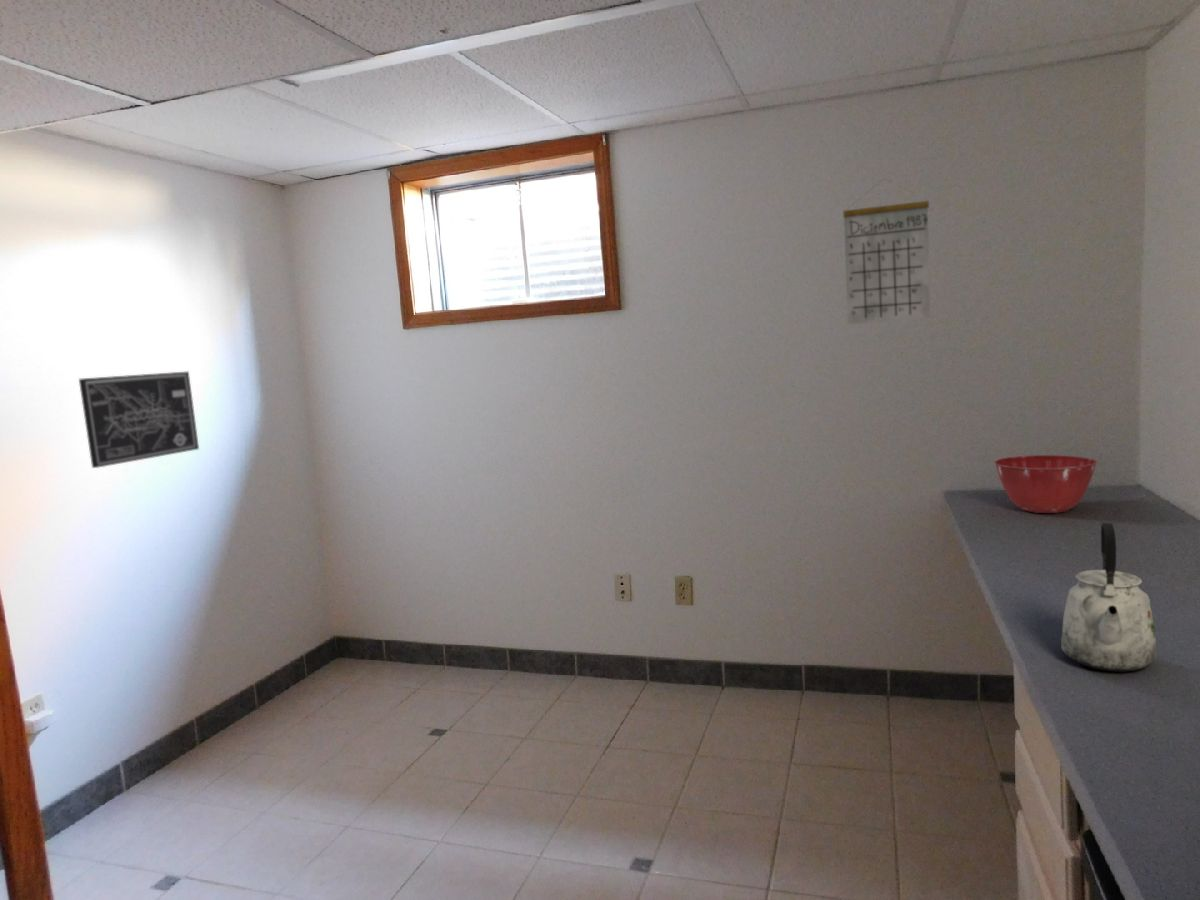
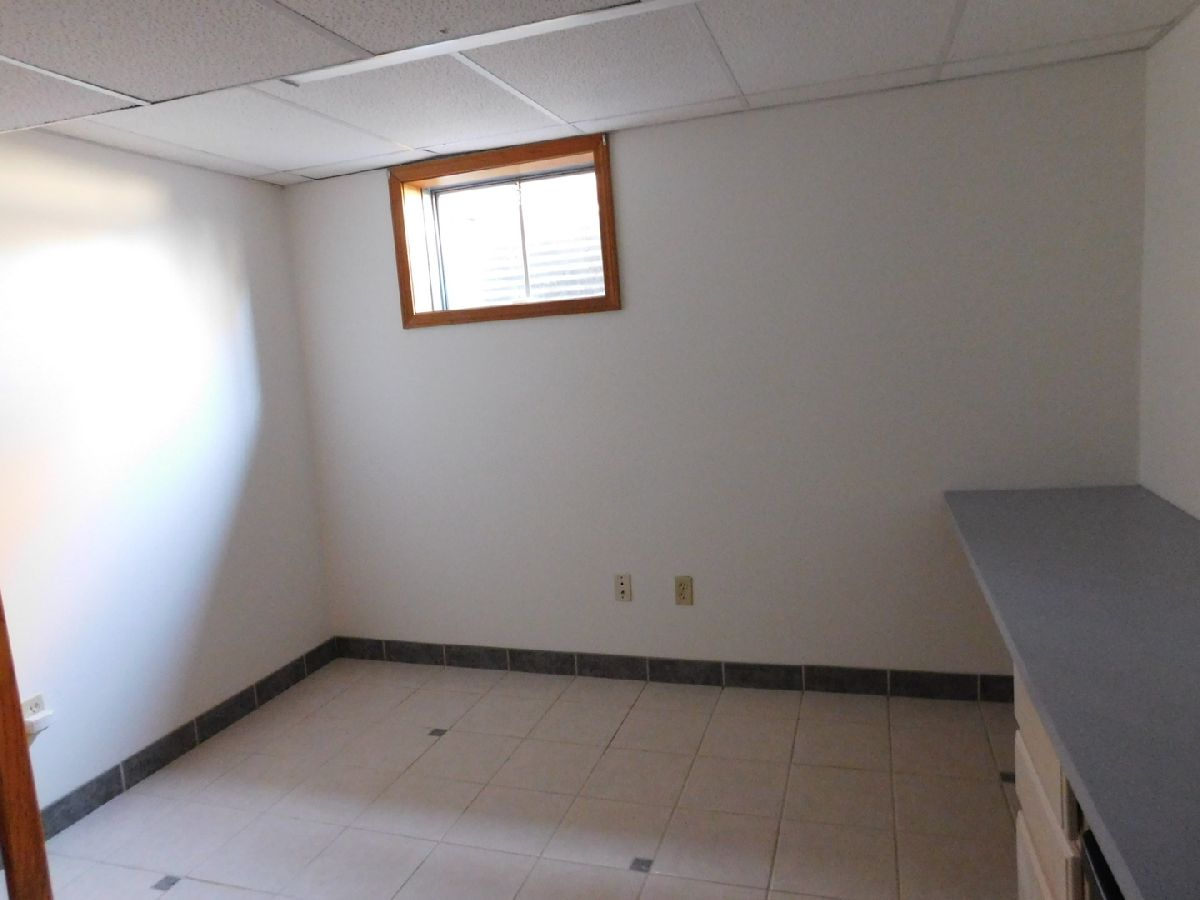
- wall art (143, 416)
- calendar (886, 250)
- mixing bowl (1044, 484)
- kettle (1108, 599)
